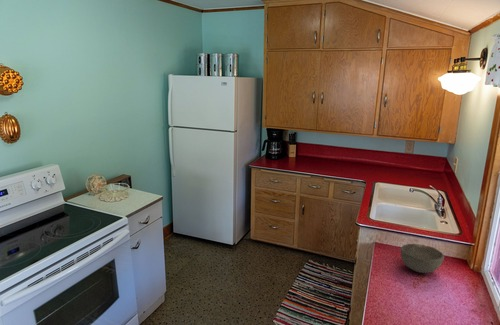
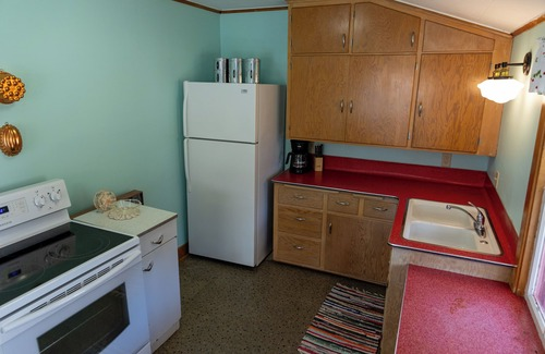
- bowl (420, 260)
